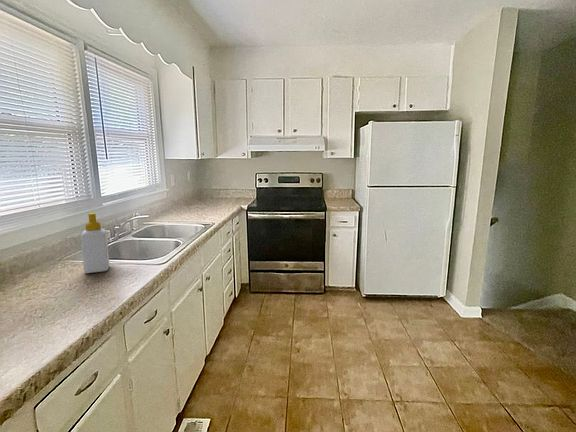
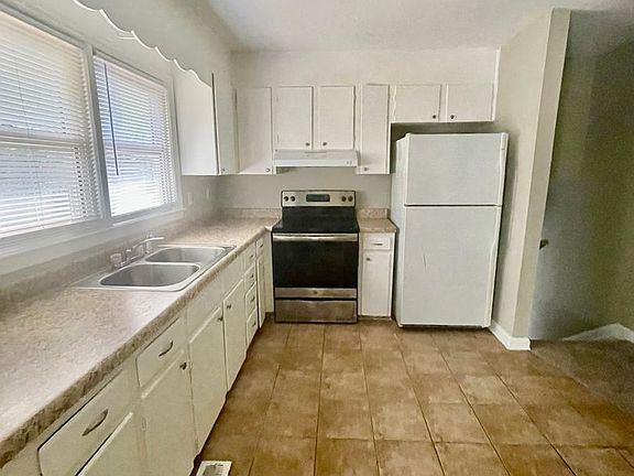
- soap bottle (94, 242)
